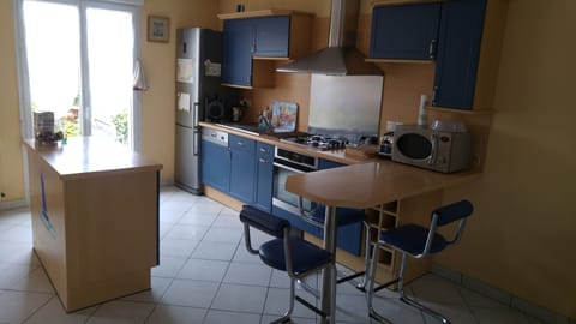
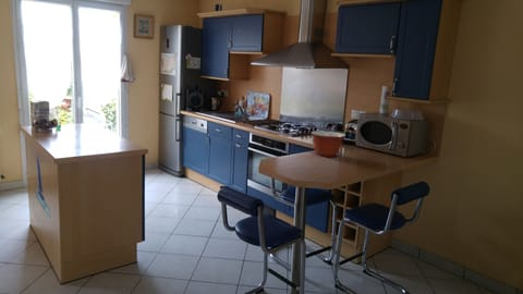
+ mixing bowl (327, 144)
